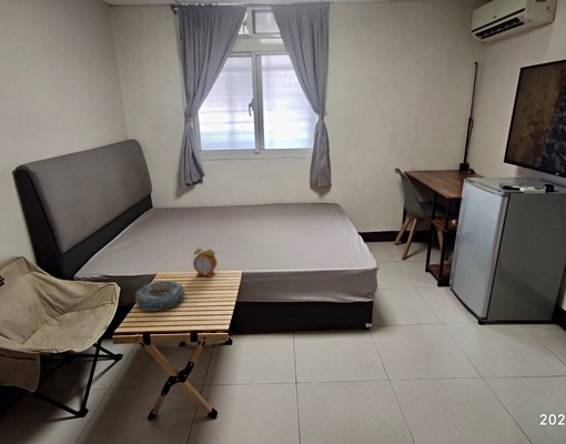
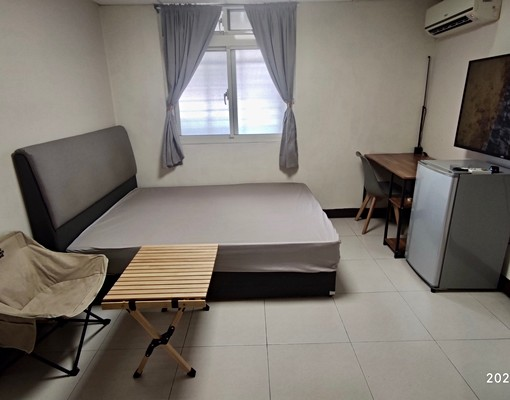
- alarm clock (204, 260)
- decorative bowl (159, 293)
